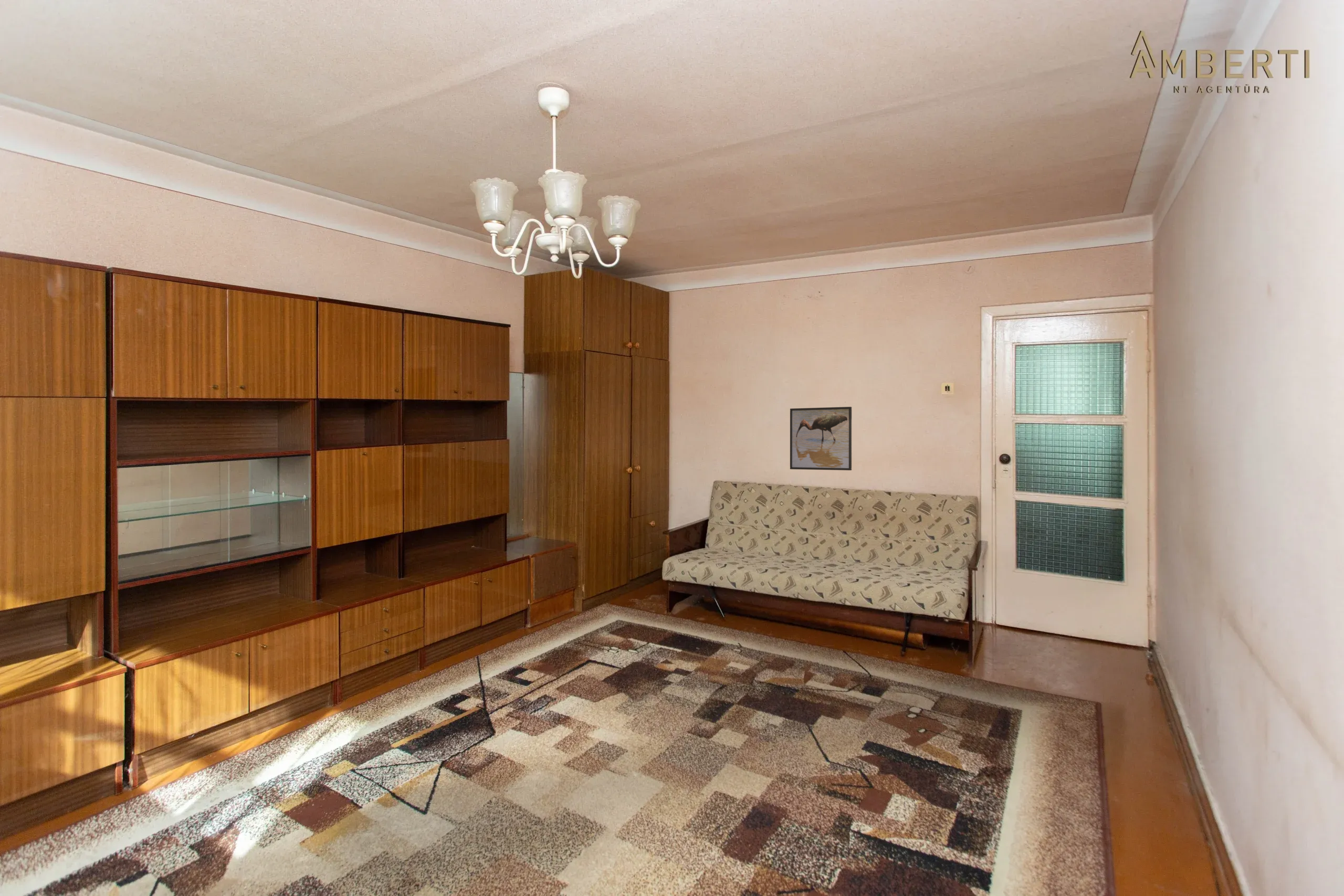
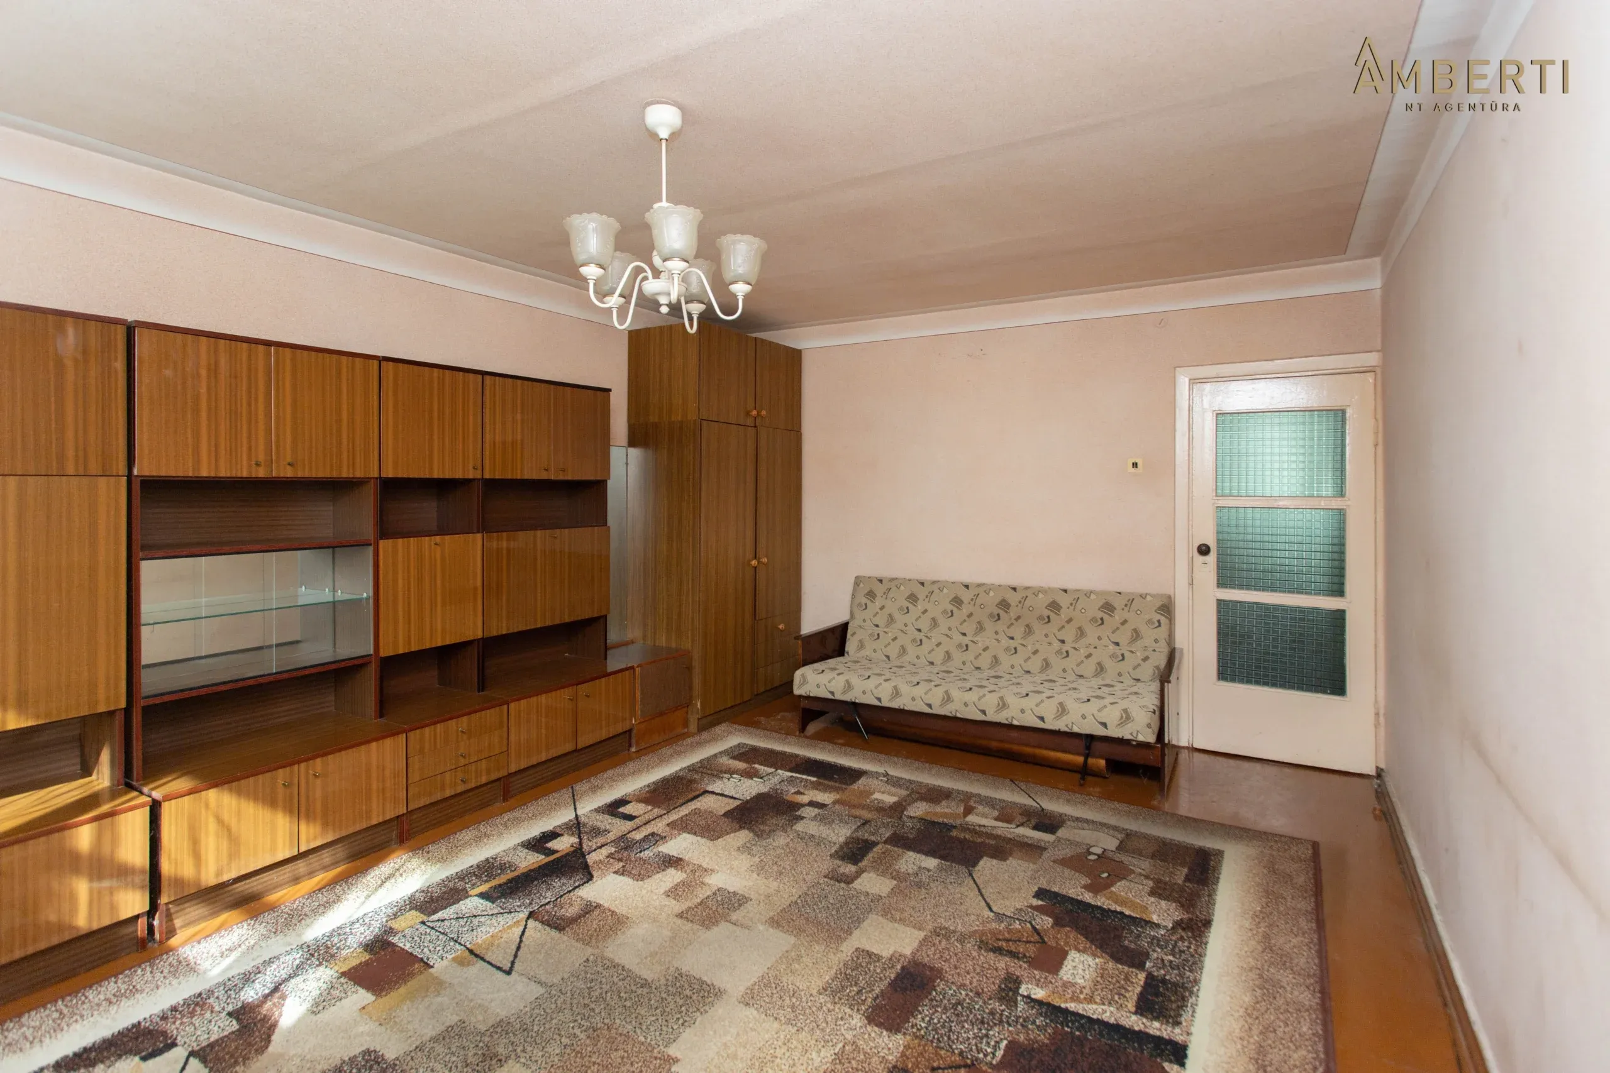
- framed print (820, 438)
